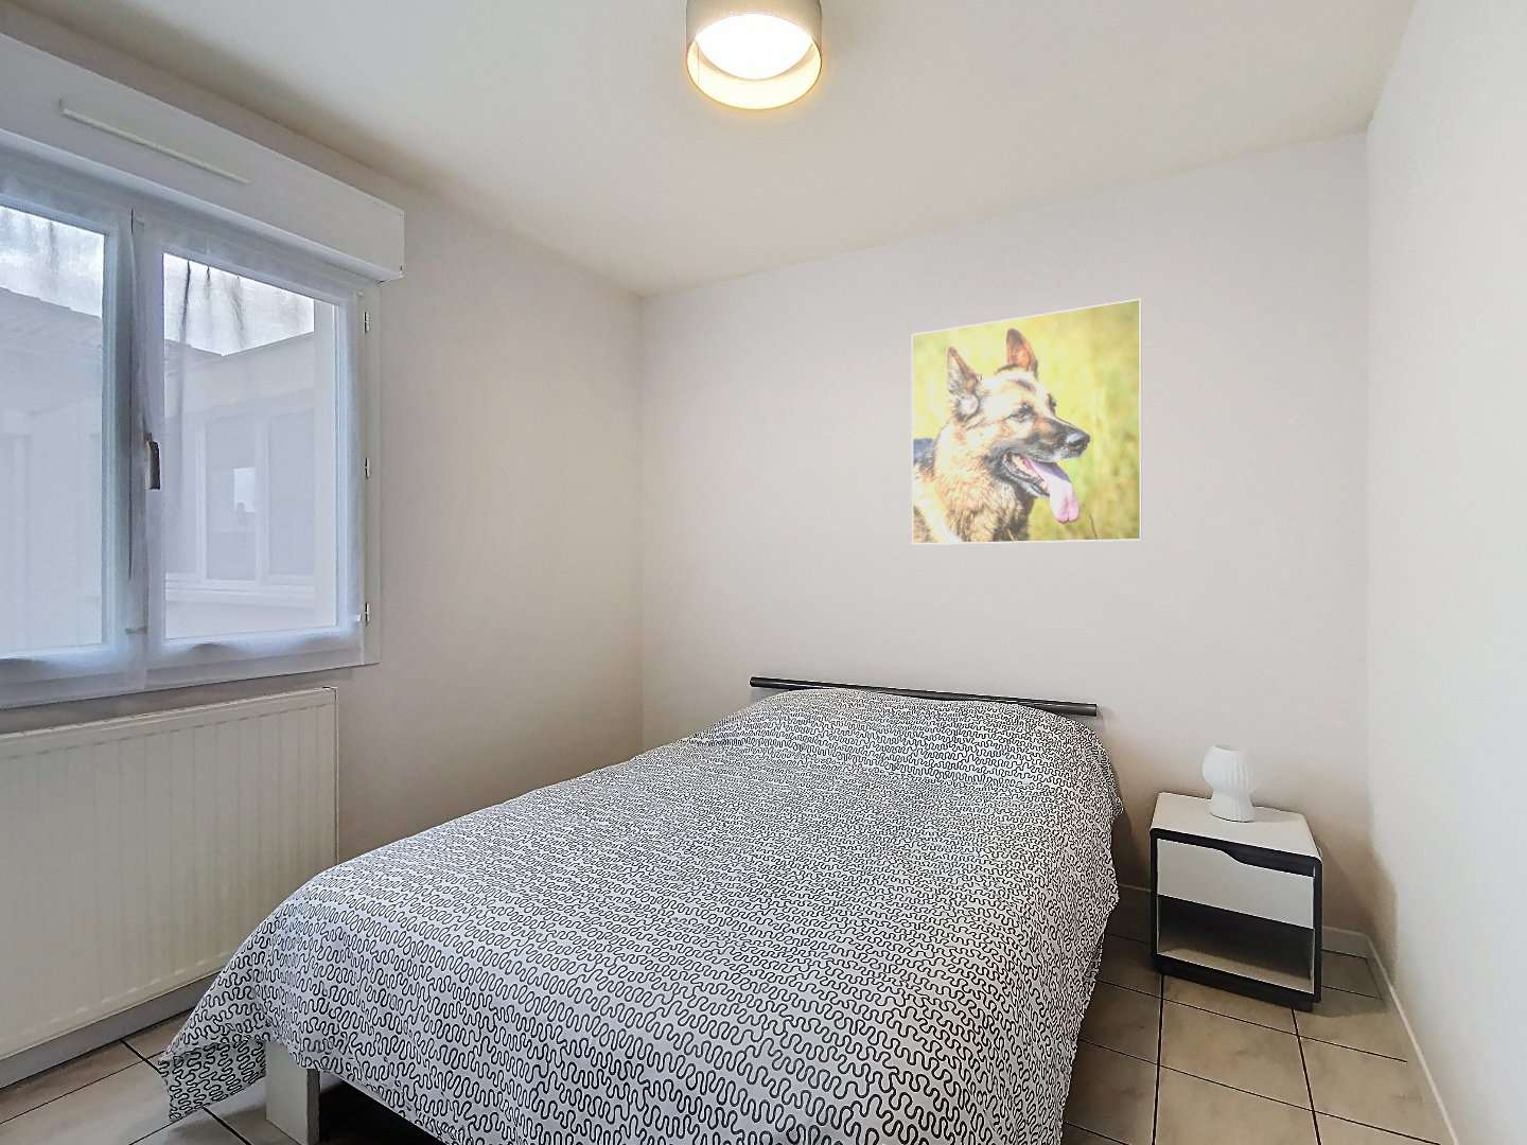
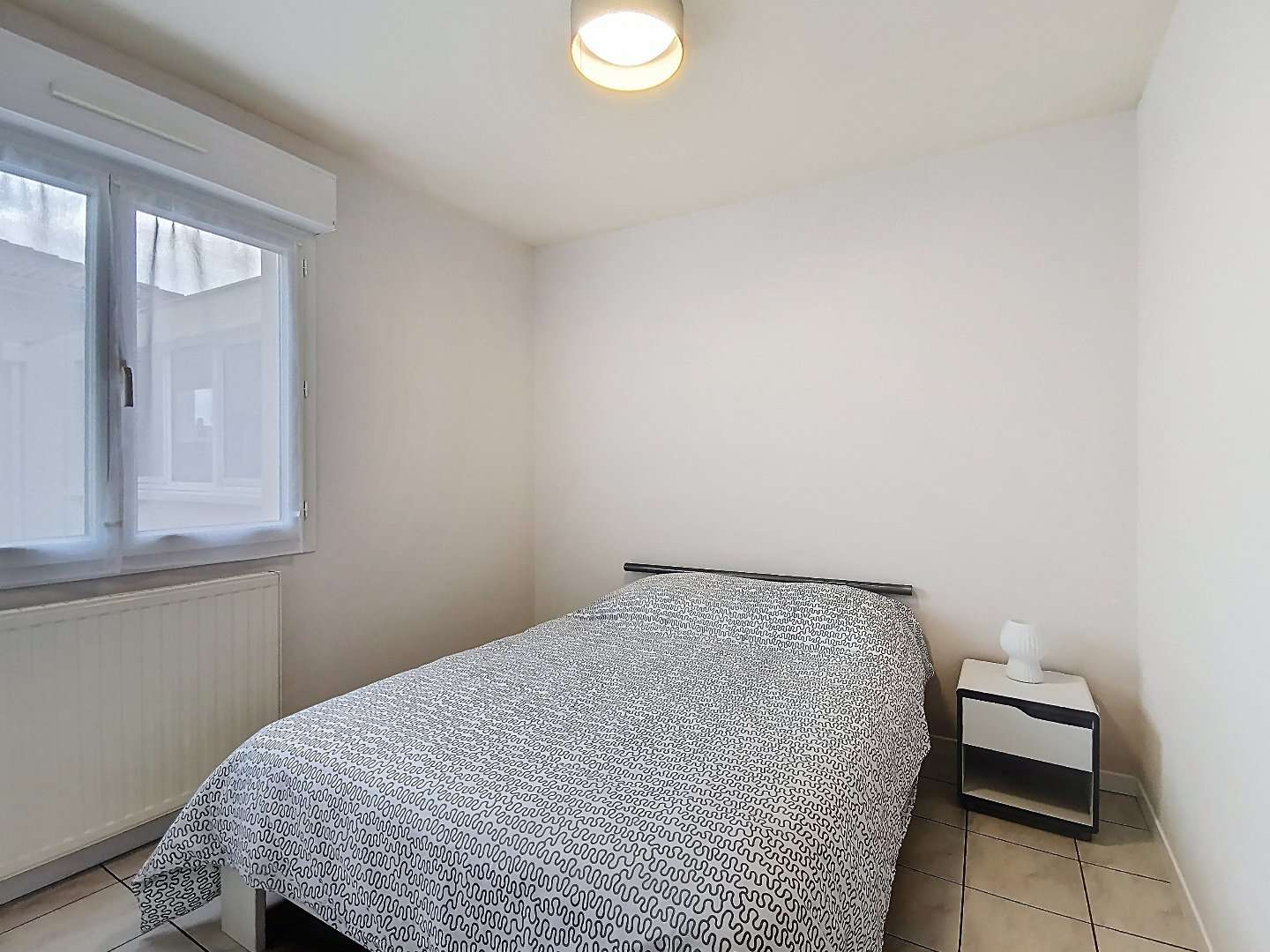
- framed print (1020, 431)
